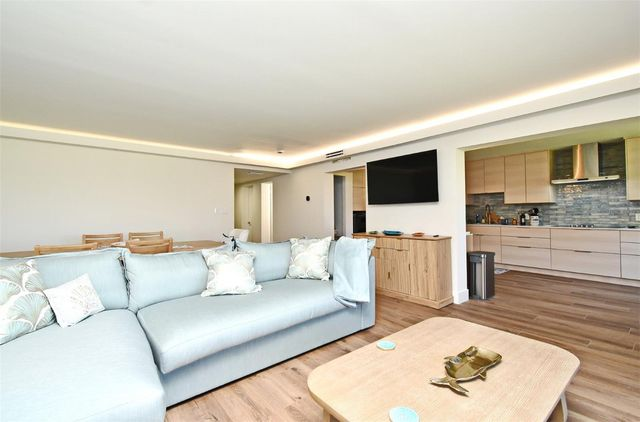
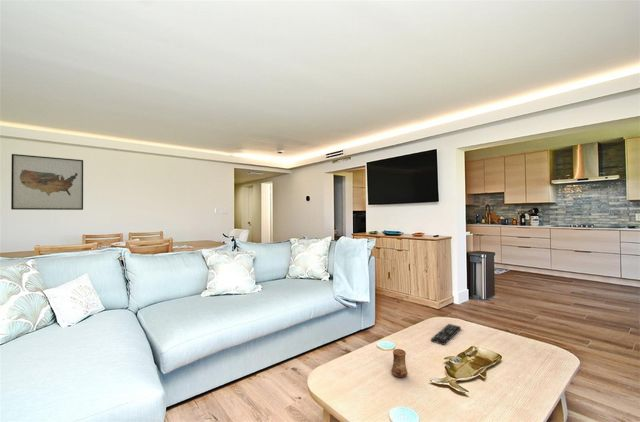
+ cup (399, 363)
+ wall art (49, 183)
+ remote control (446, 333)
